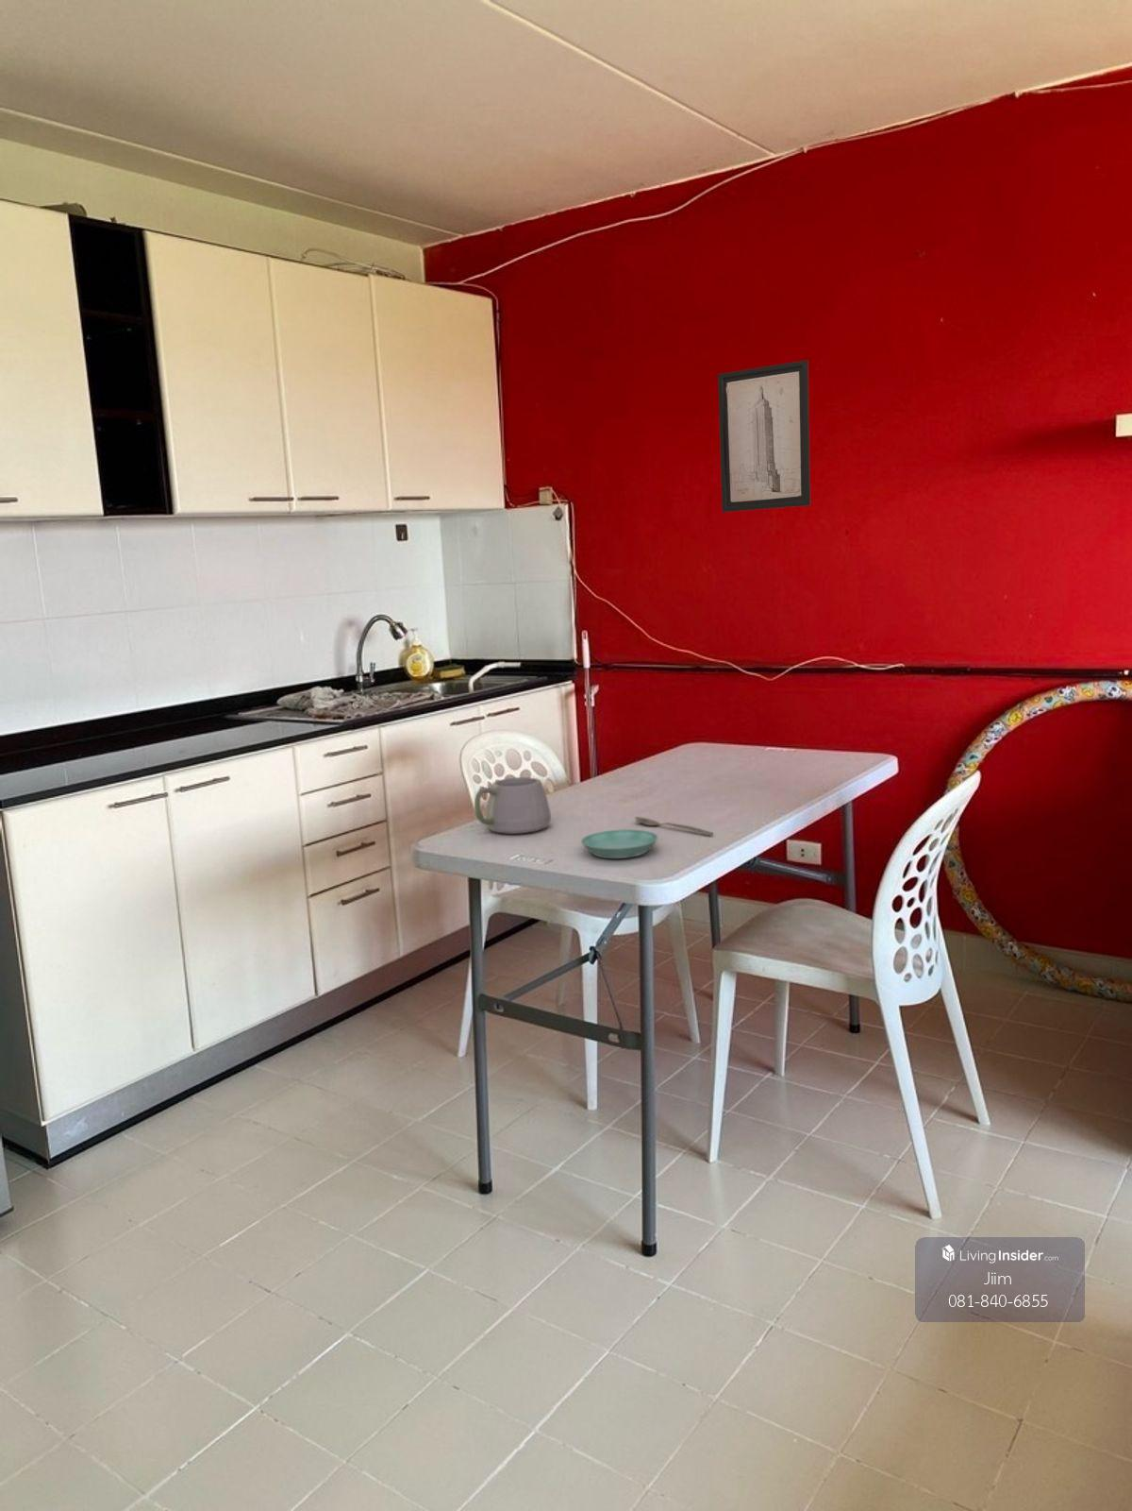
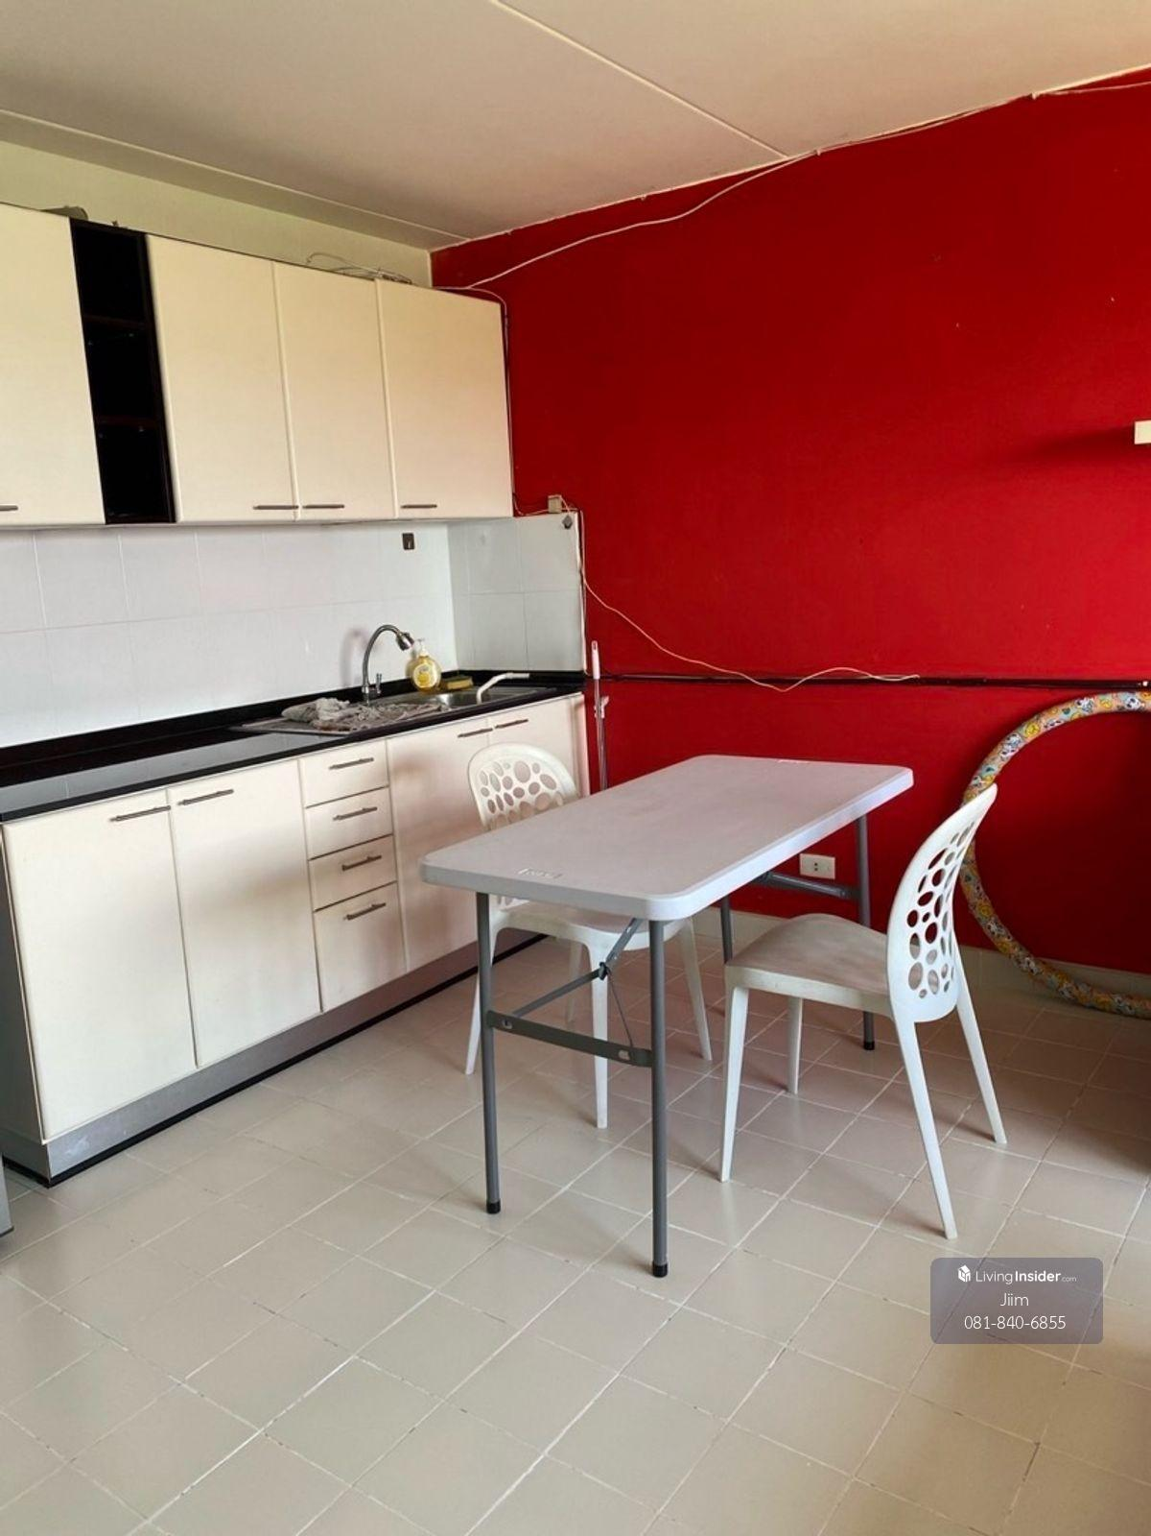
- wall art (763, 438)
- saucer (620, 845)
- spoon (673, 826)
- mug (504, 804)
